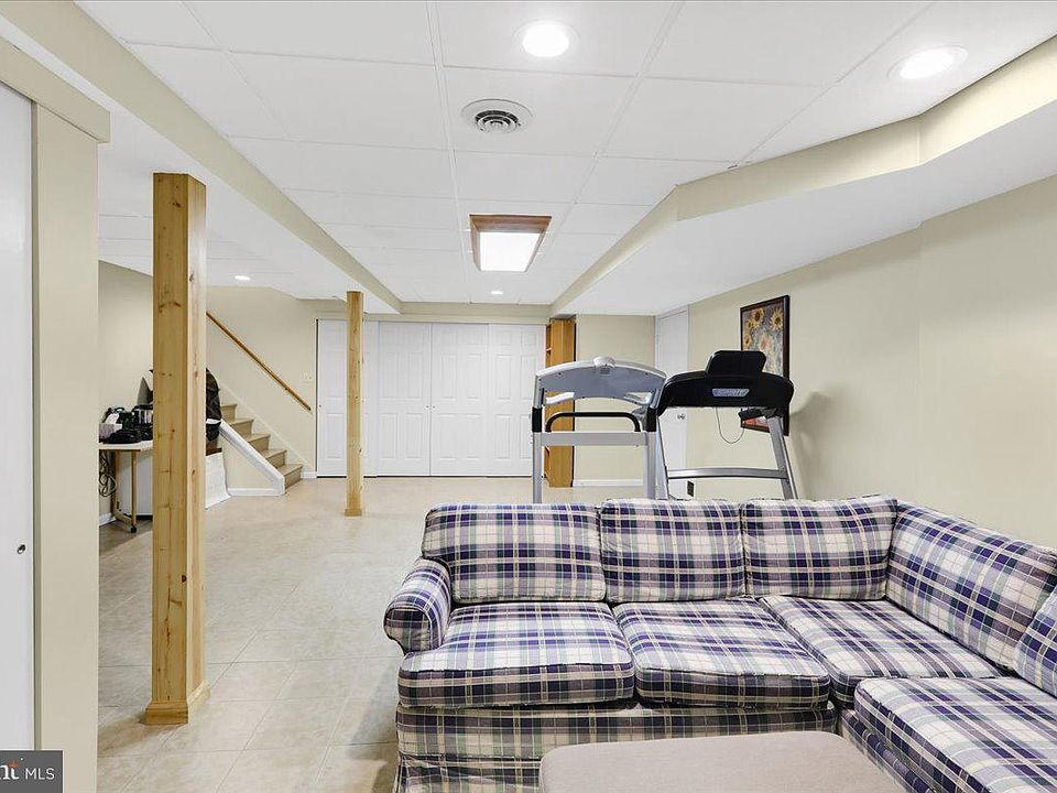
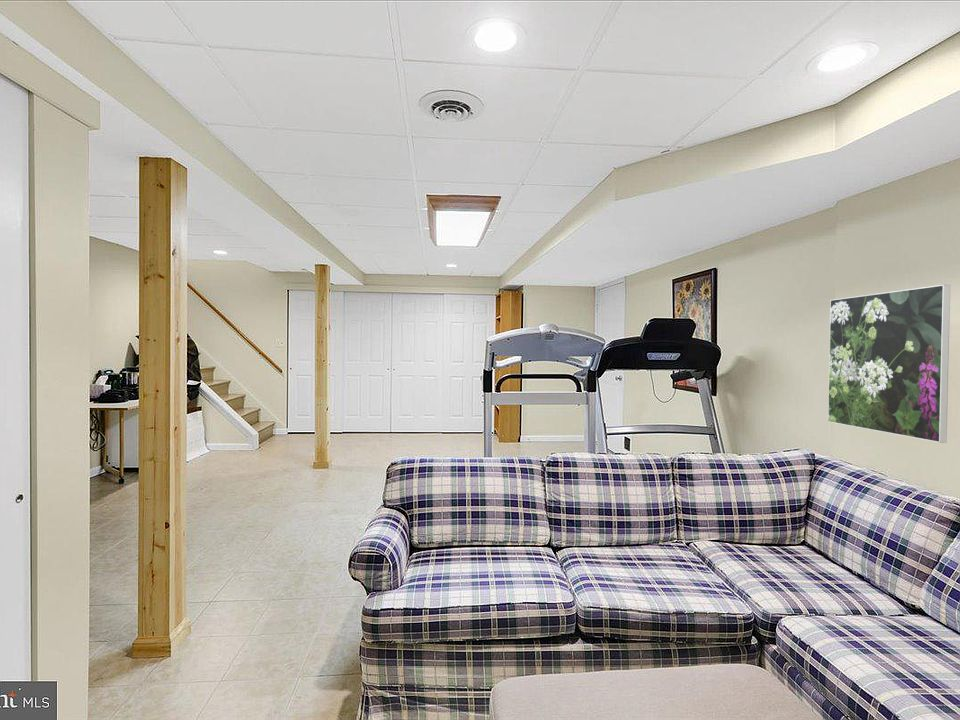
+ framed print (881, 362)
